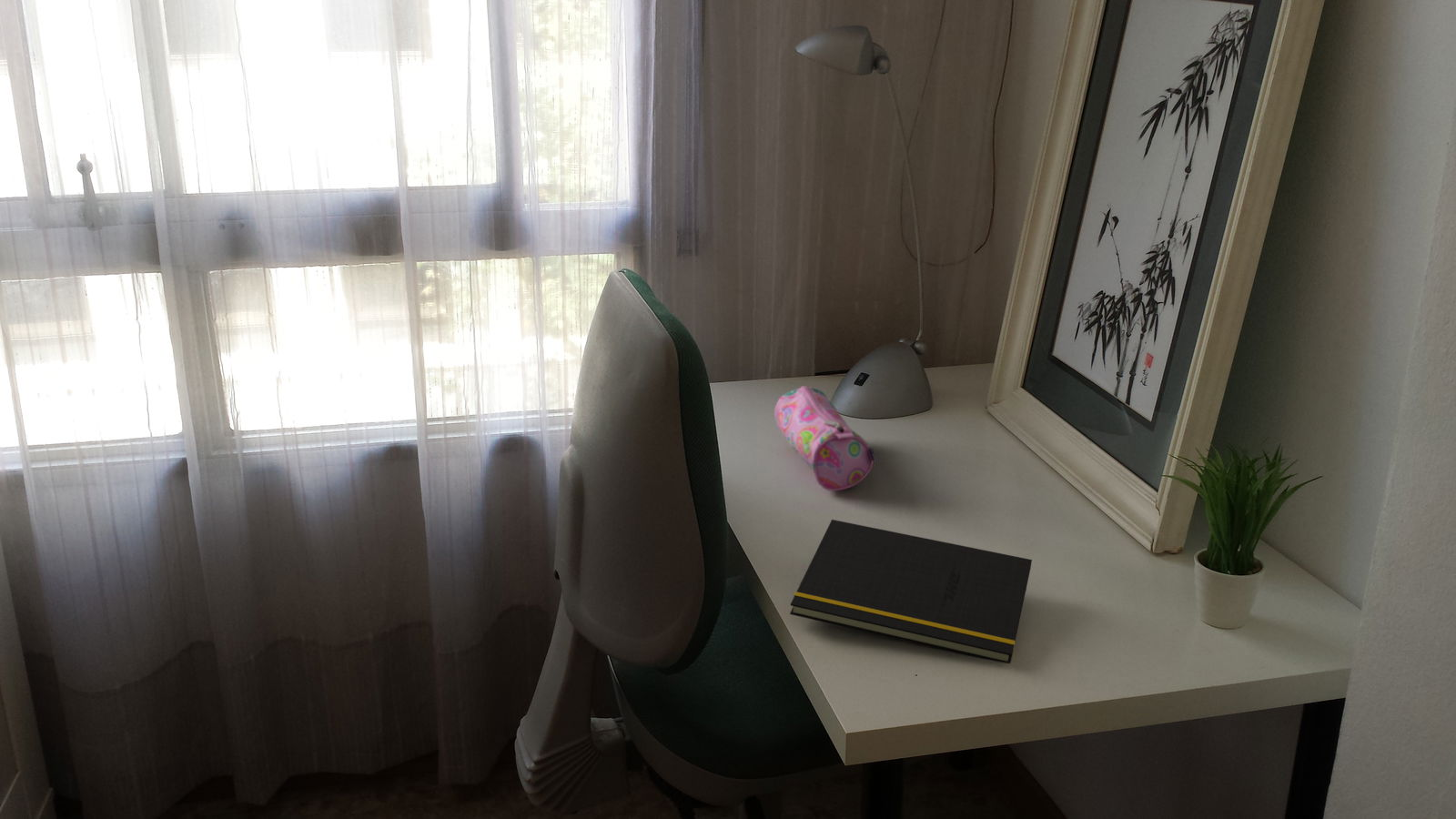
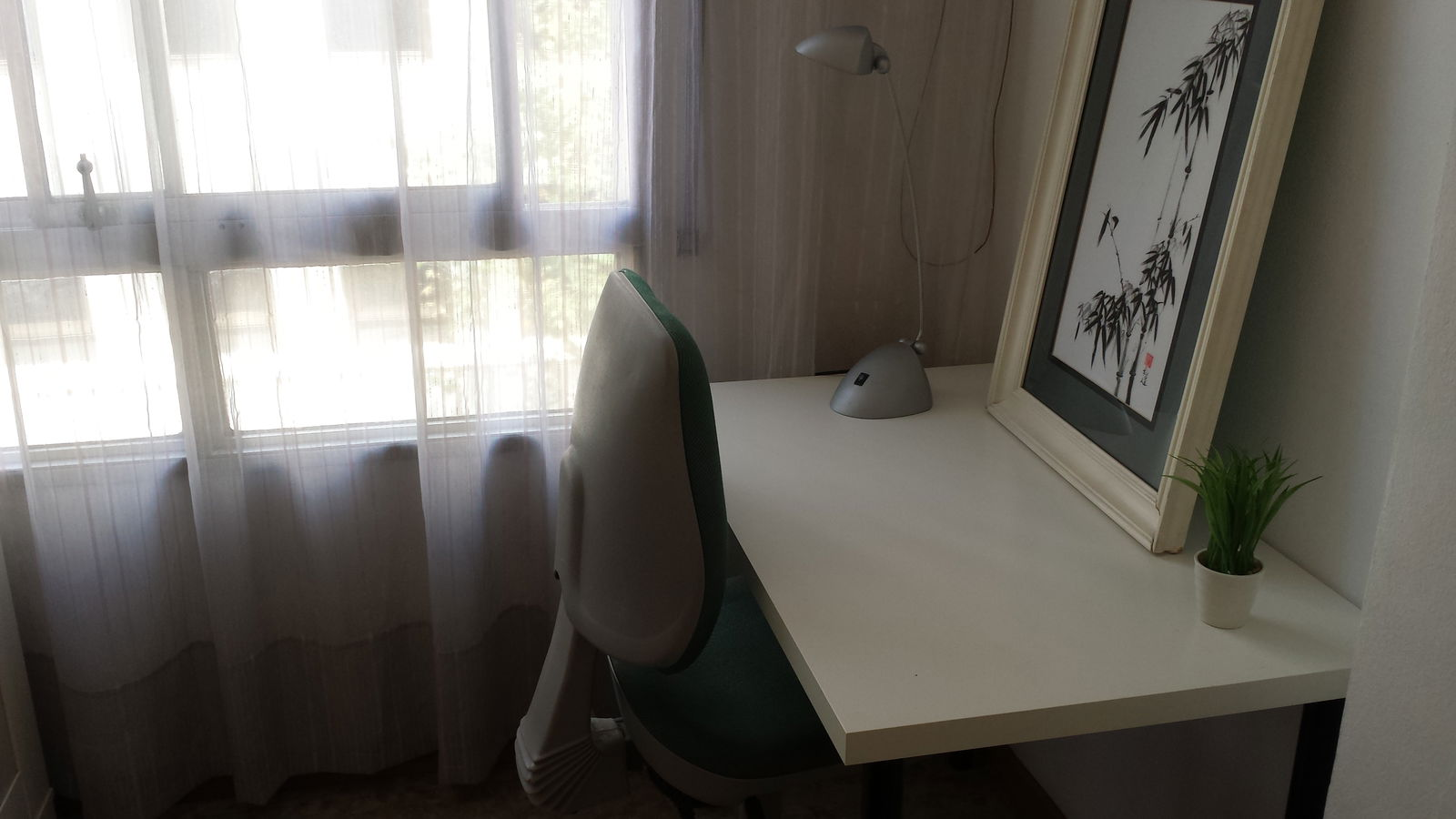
- notepad (914, 586)
- pencil case (822, 435)
